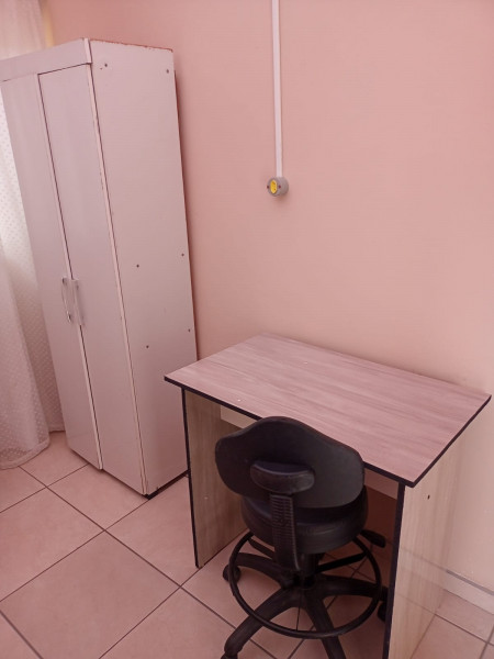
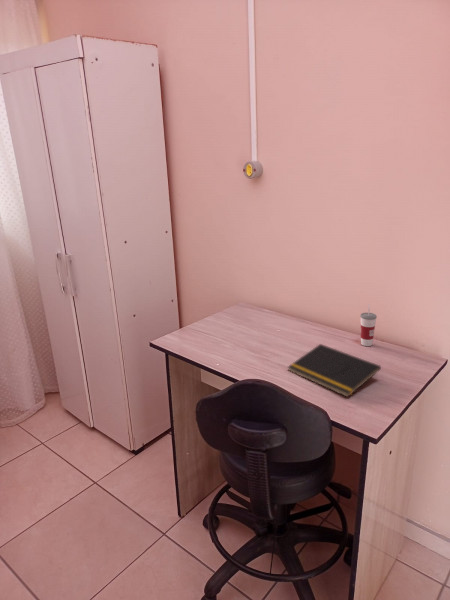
+ cup (367, 324)
+ notepad (332, 368)
